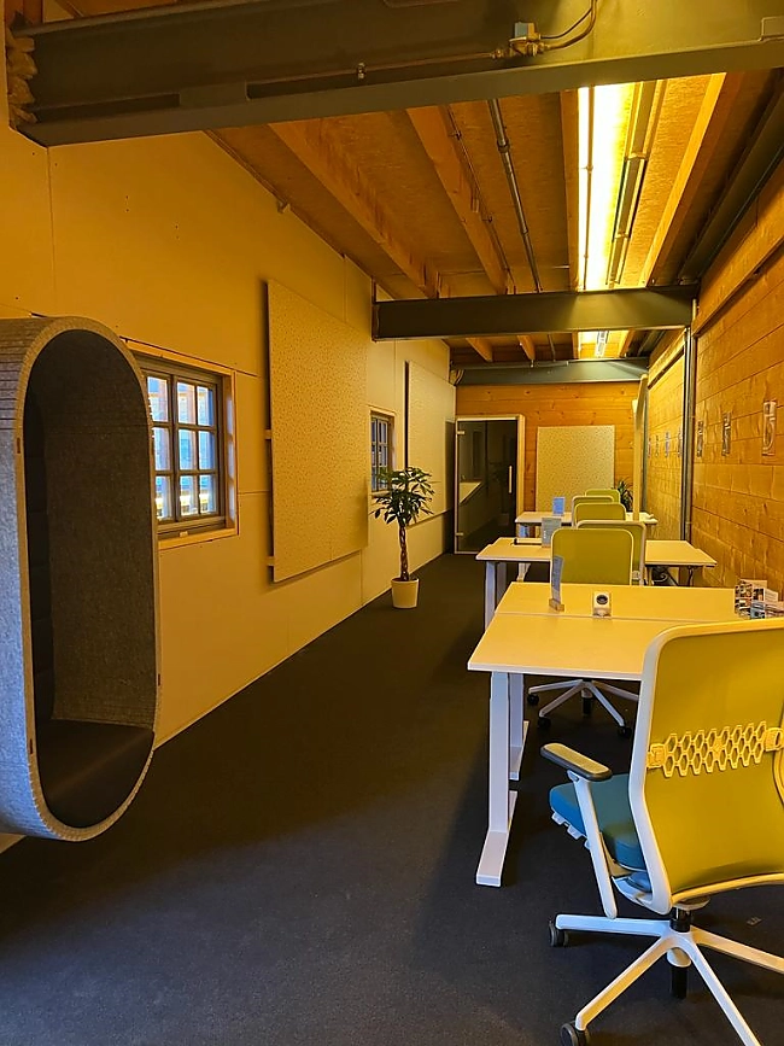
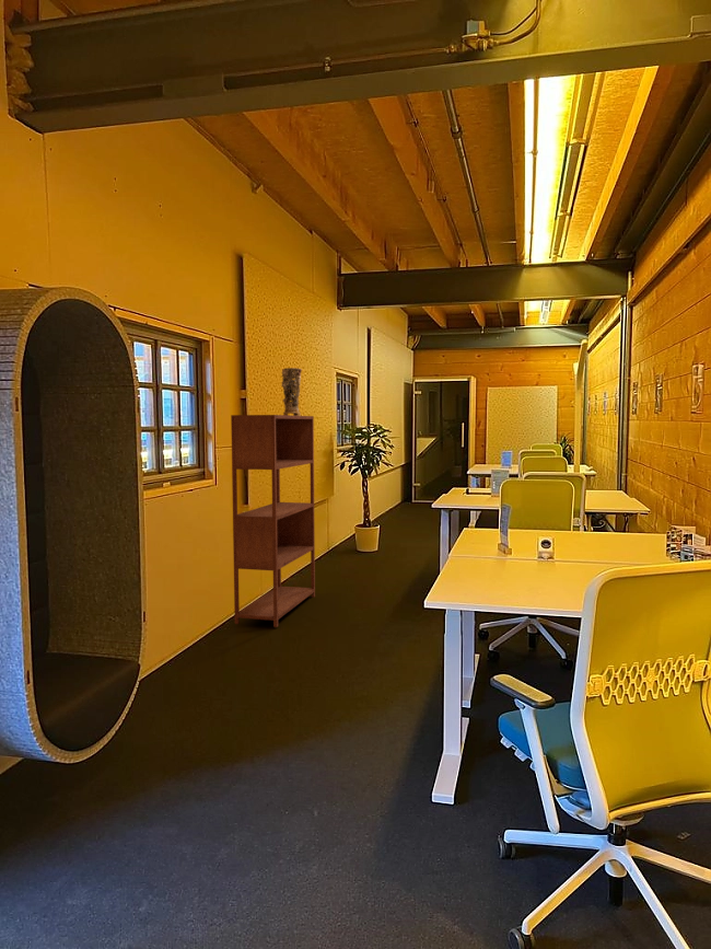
+ bookshelf (276, 513)
+ decorative vase (293, 392)
